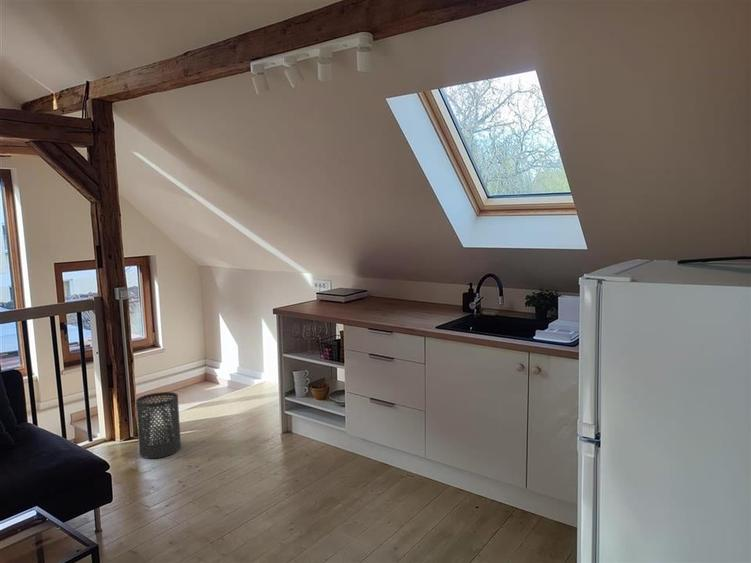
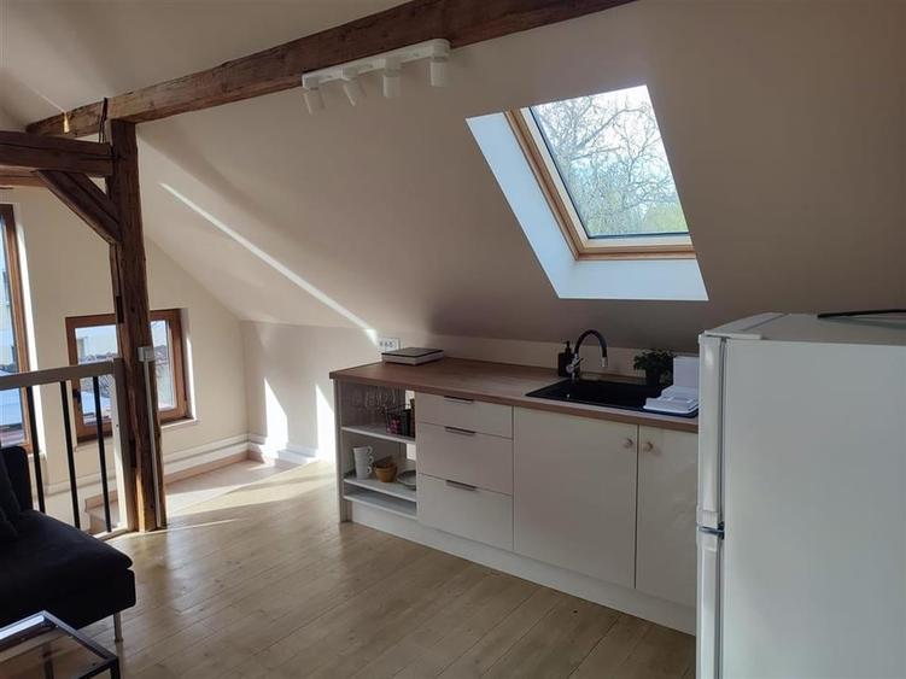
- trash can (158, 423)
